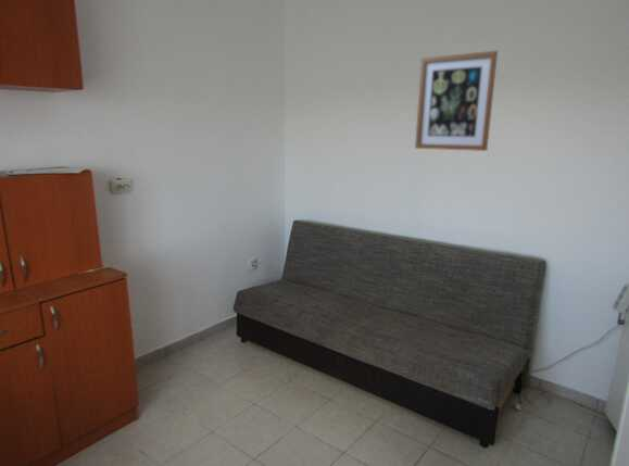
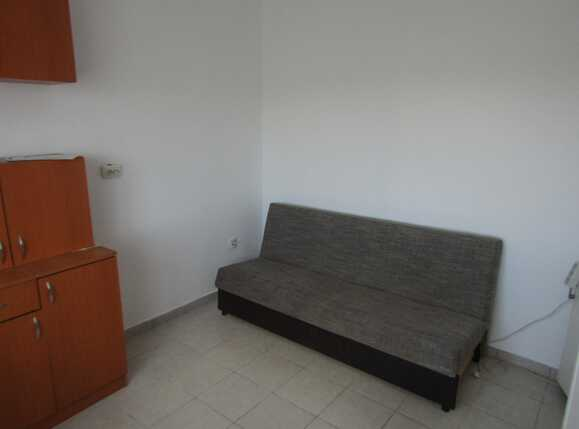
- wall art (453, 102)
